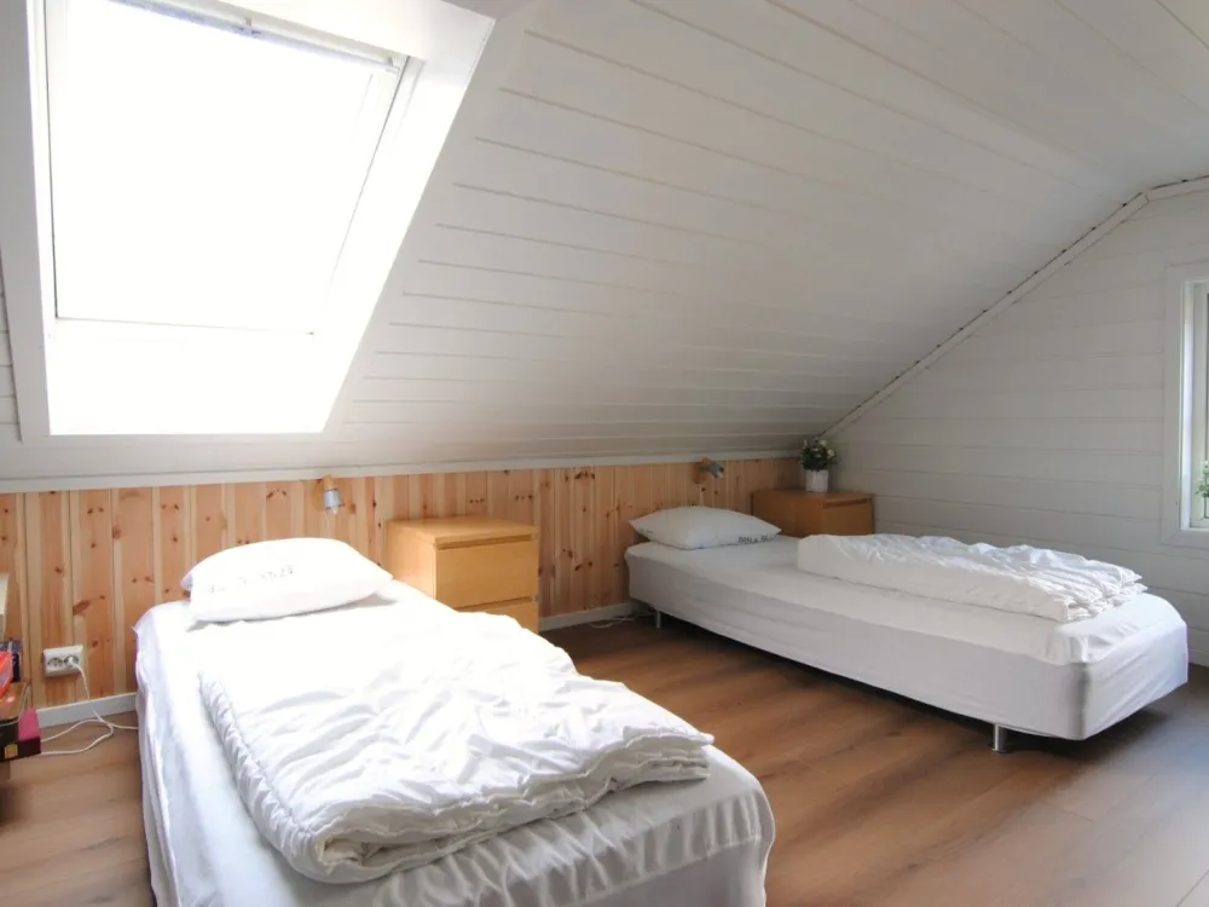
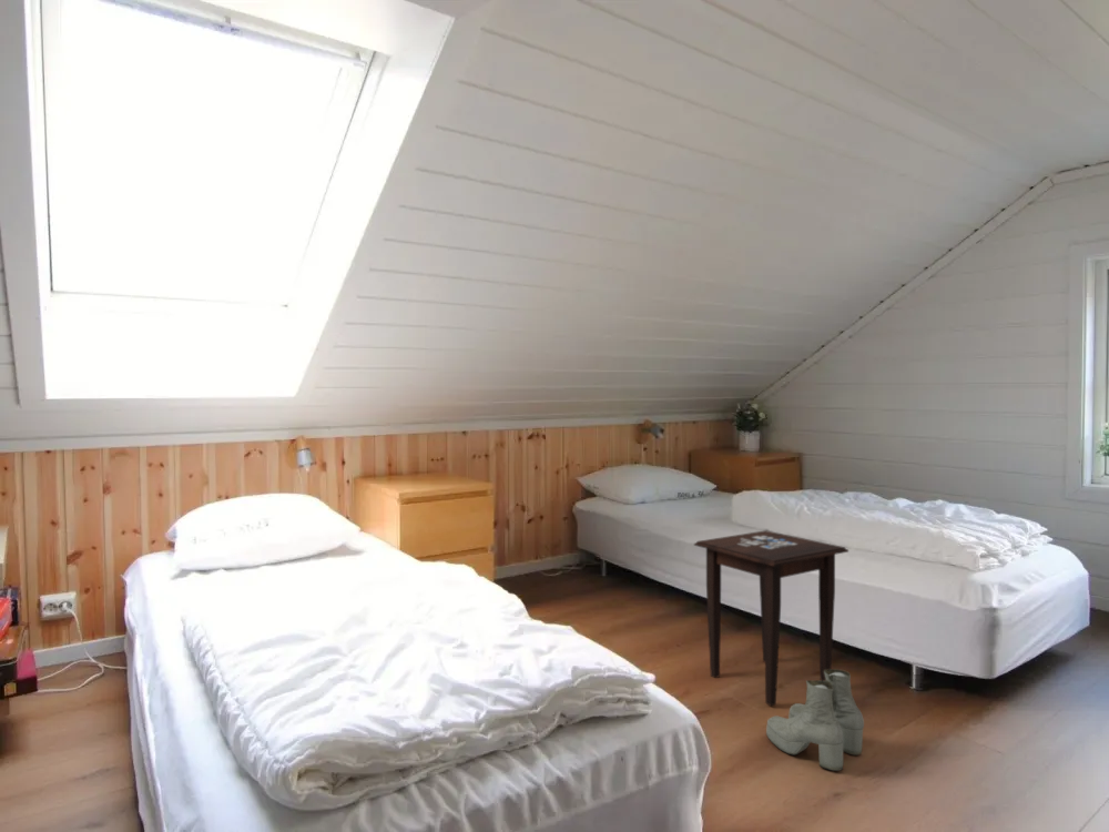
+ side table (769, 610)
+ boots (814, 708)
